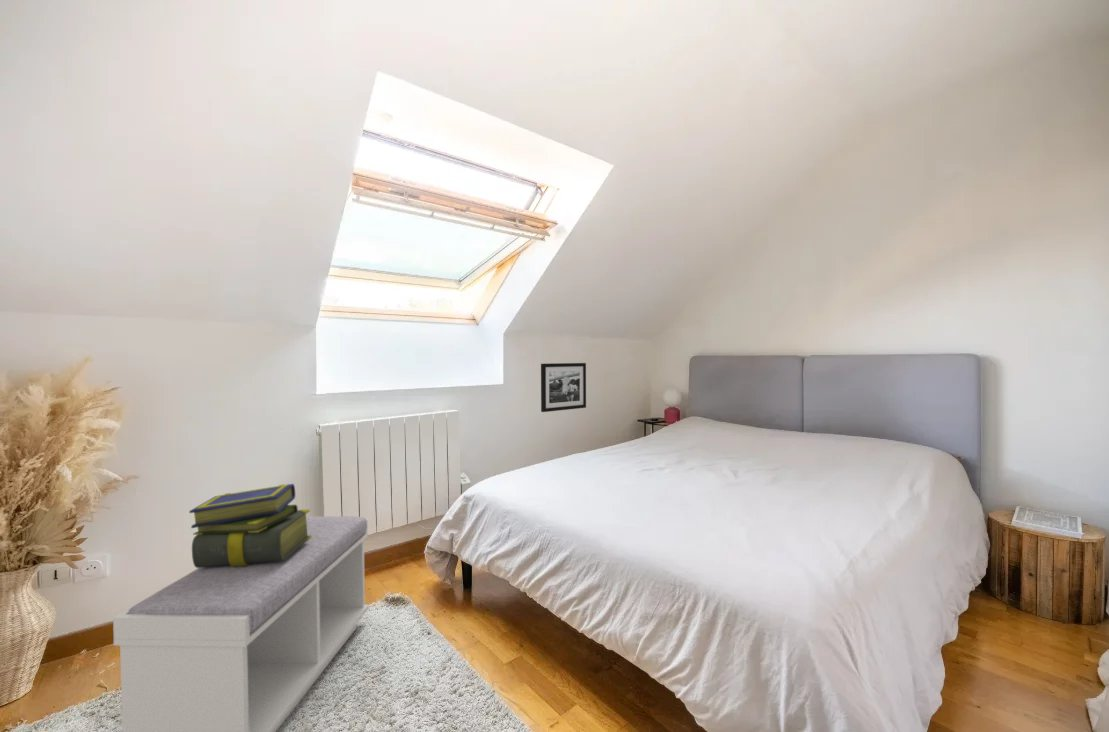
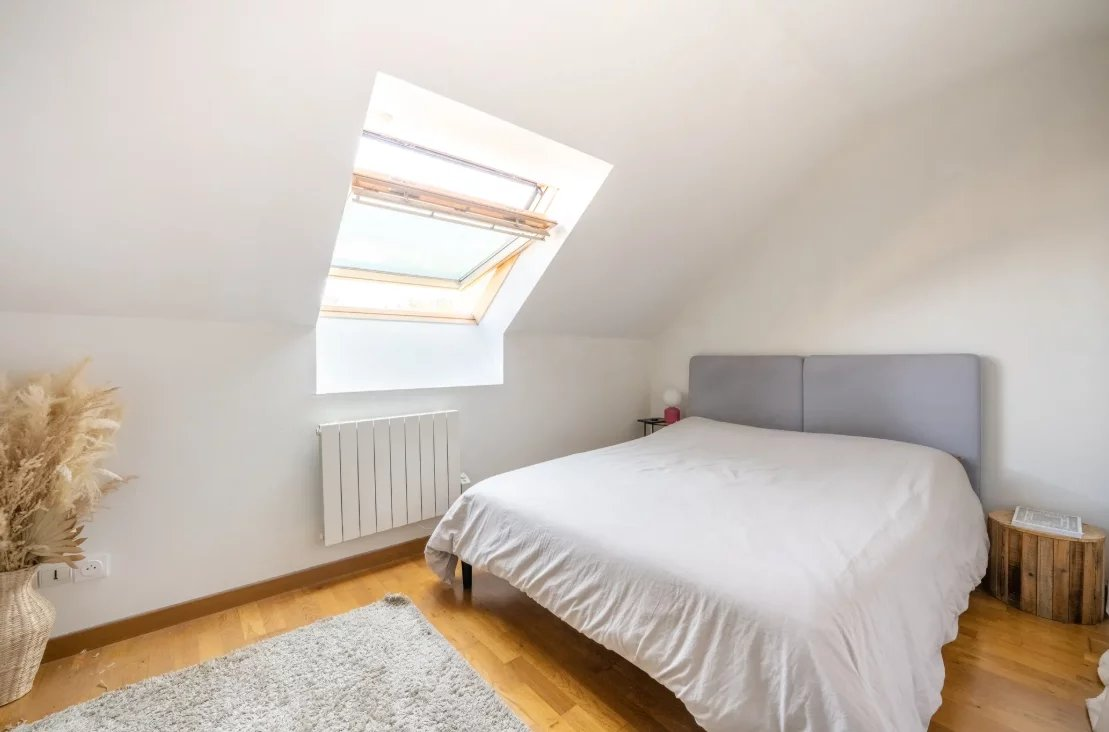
- bench (272, 615)
- stack of books (250, 523)
- picture frame (564, 386)
